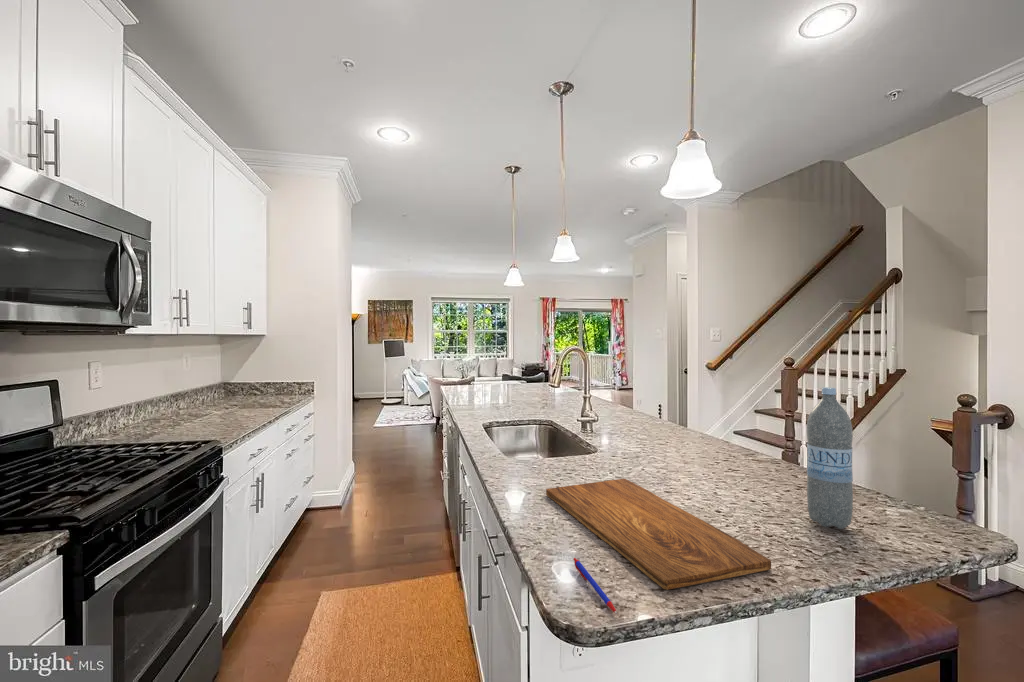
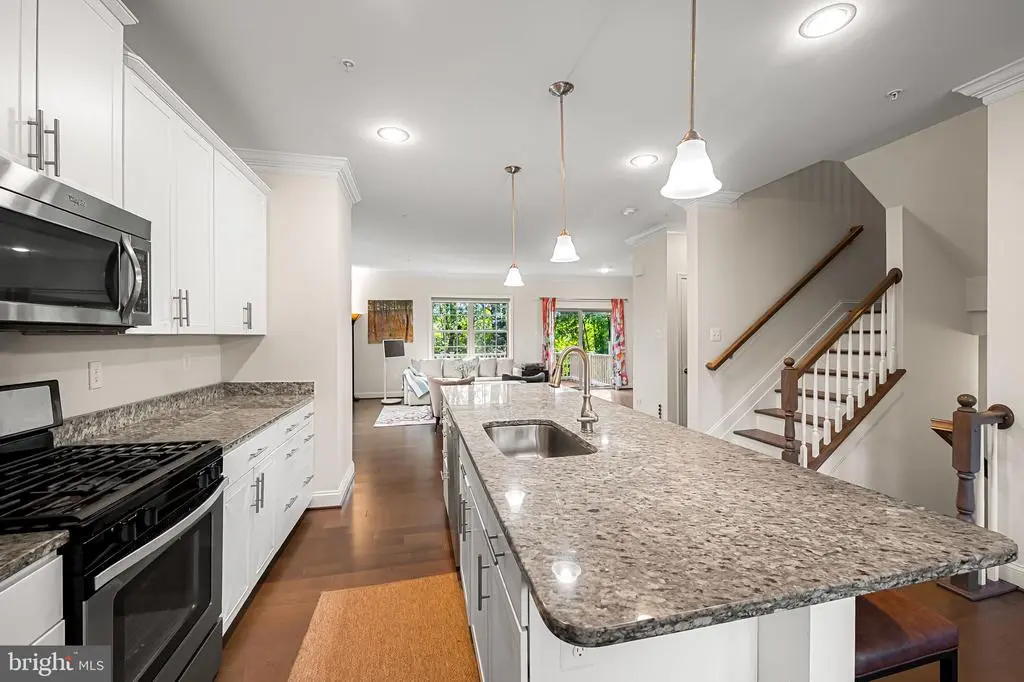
- cutting board (639, 519)
- water bottle (829, 456)
- pen (593, 583)
